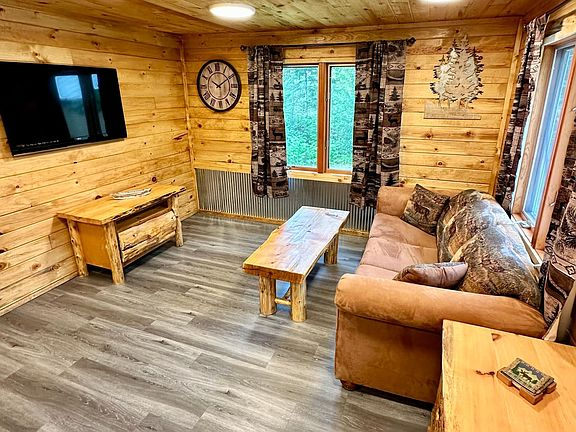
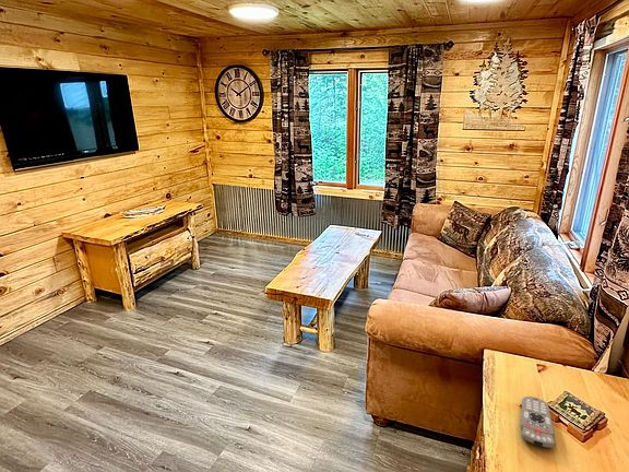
+ remote control (536, 420)
